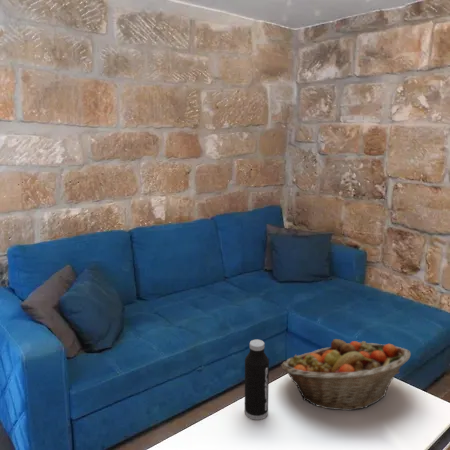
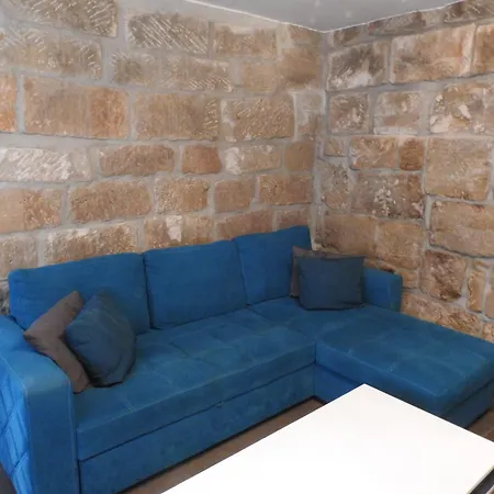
- water bottle (256, 378)
- fruit basket (344, 368)
